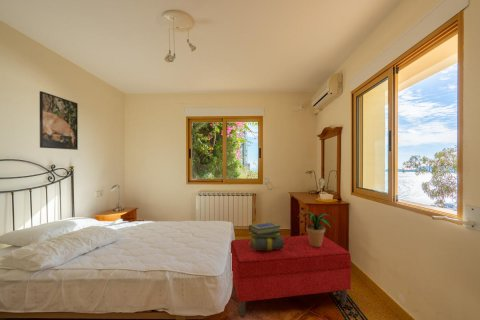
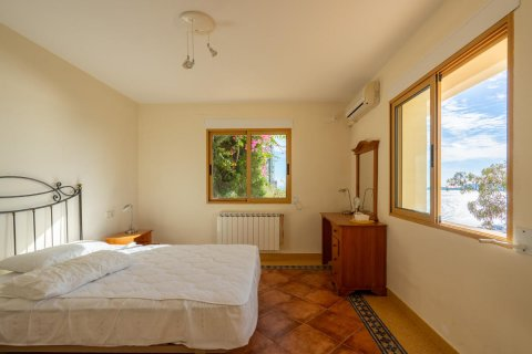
- bench (286, 270)
- potted plant (315, 228)
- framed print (60, 123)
- stack of books (264, 236)
